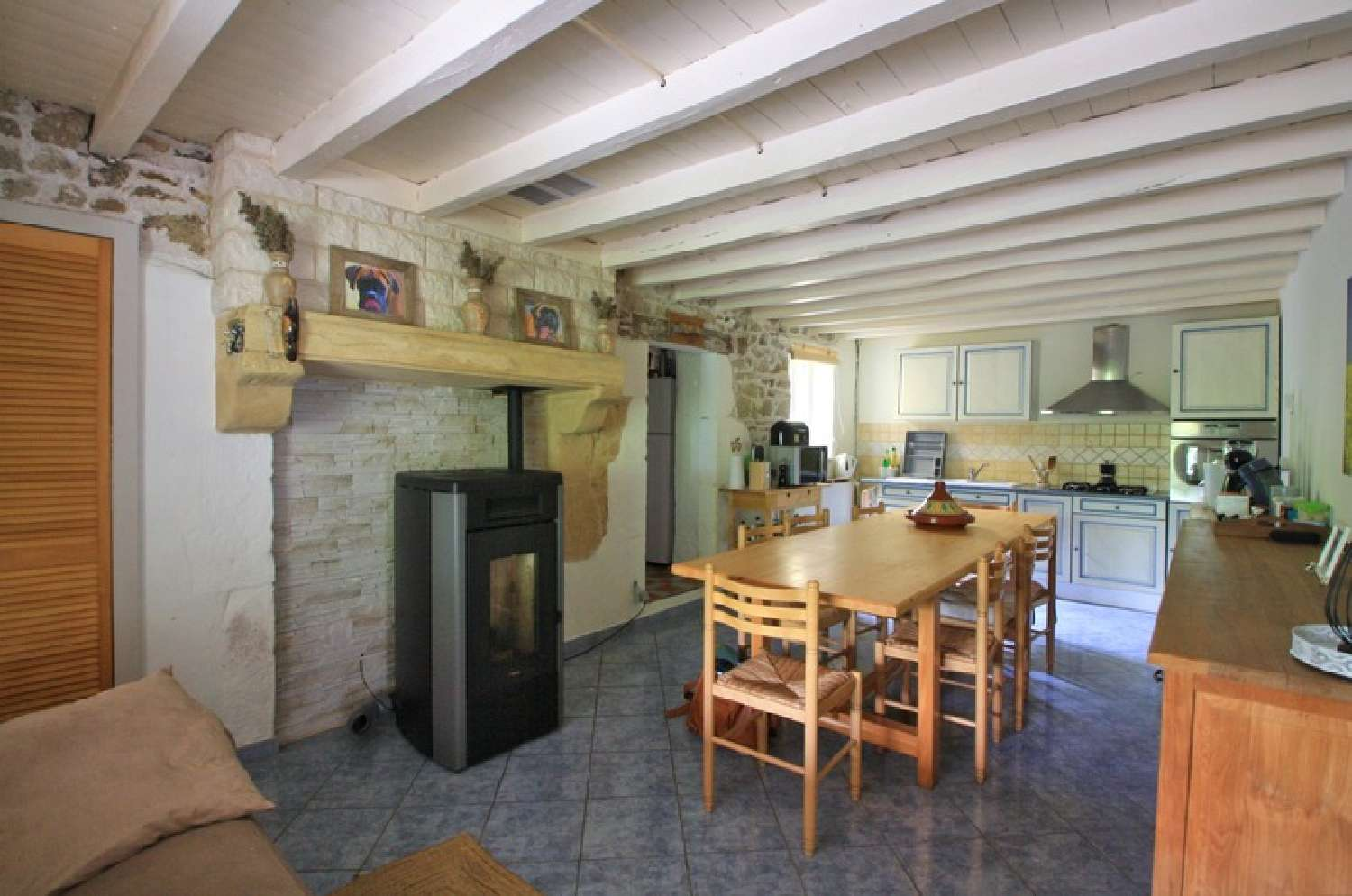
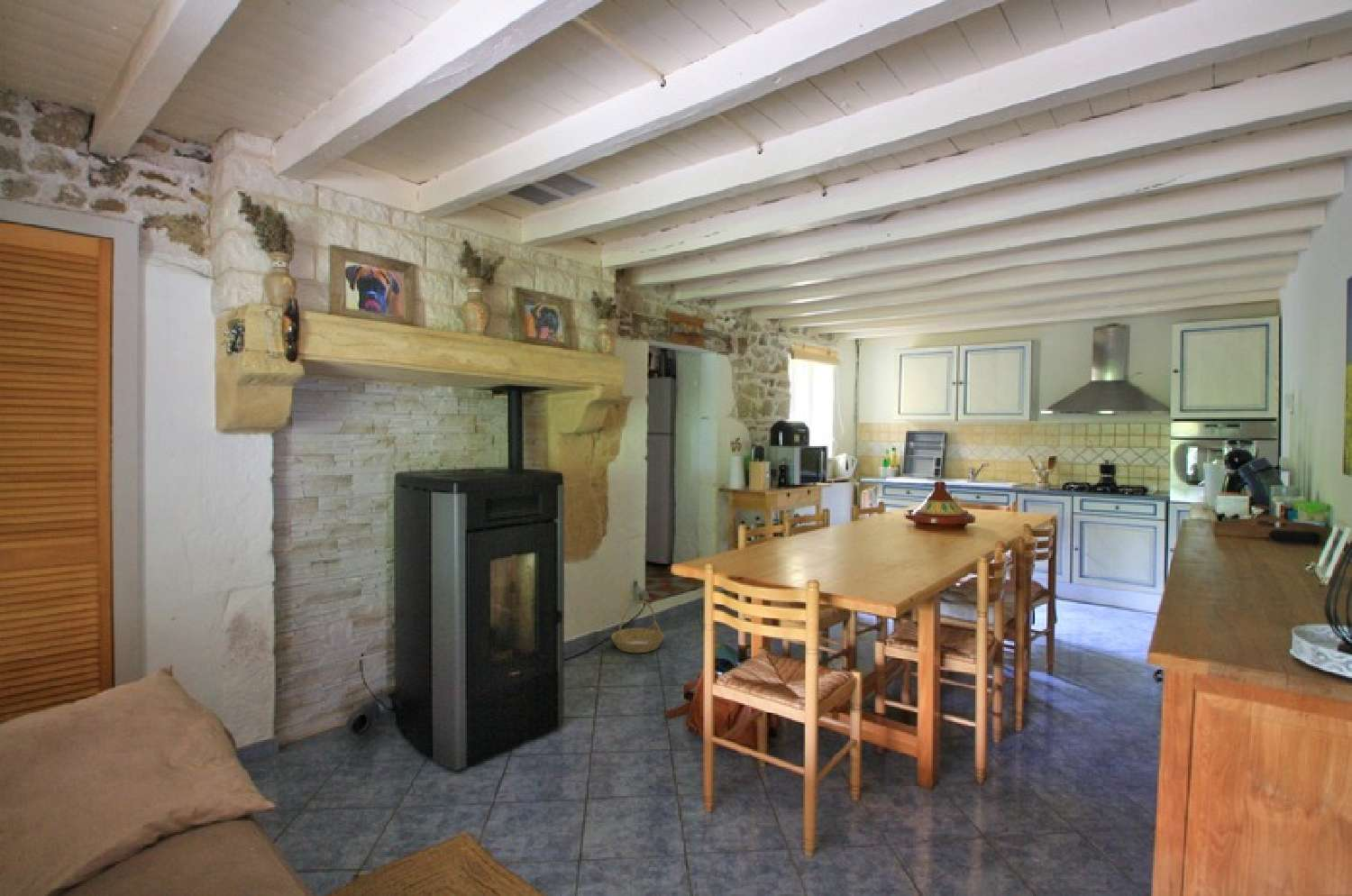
+ basket (637, 628)
